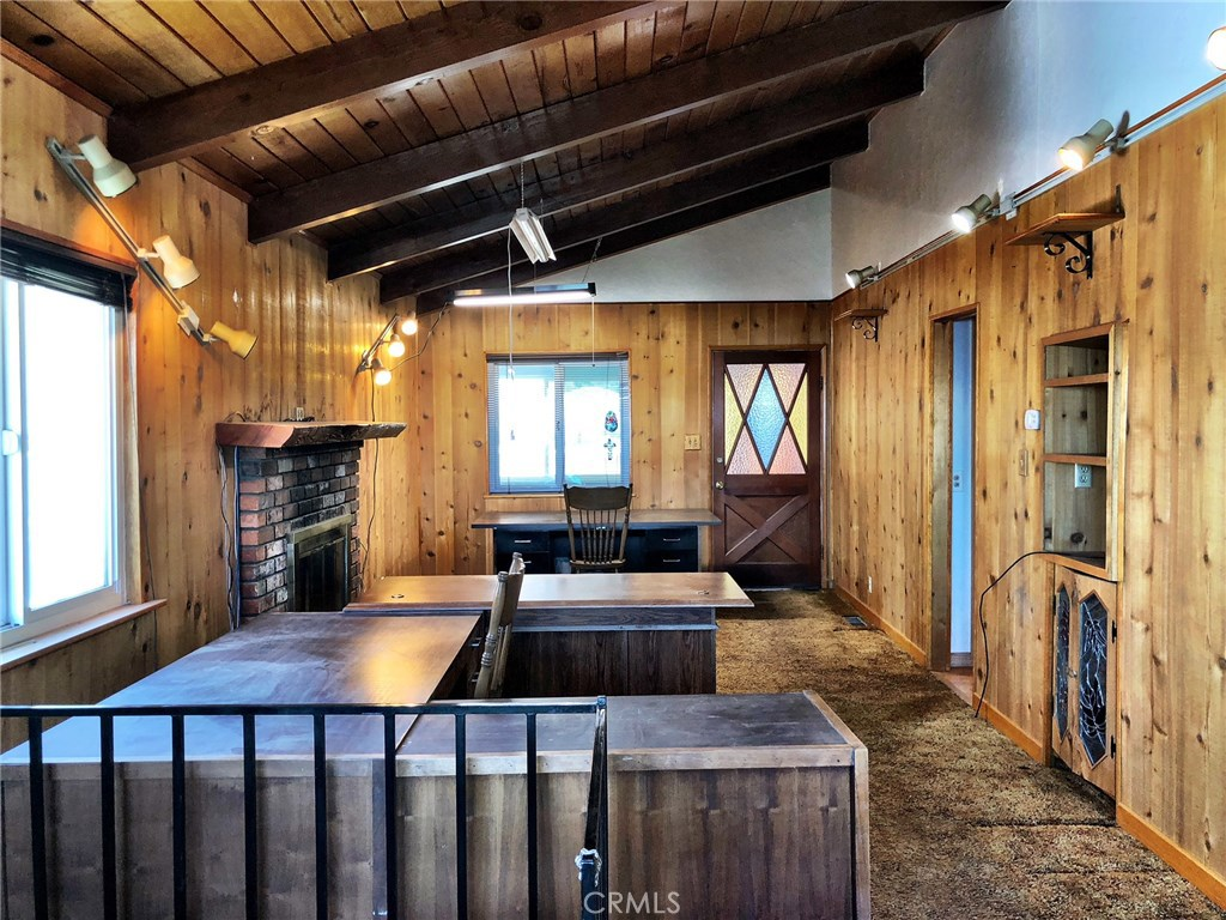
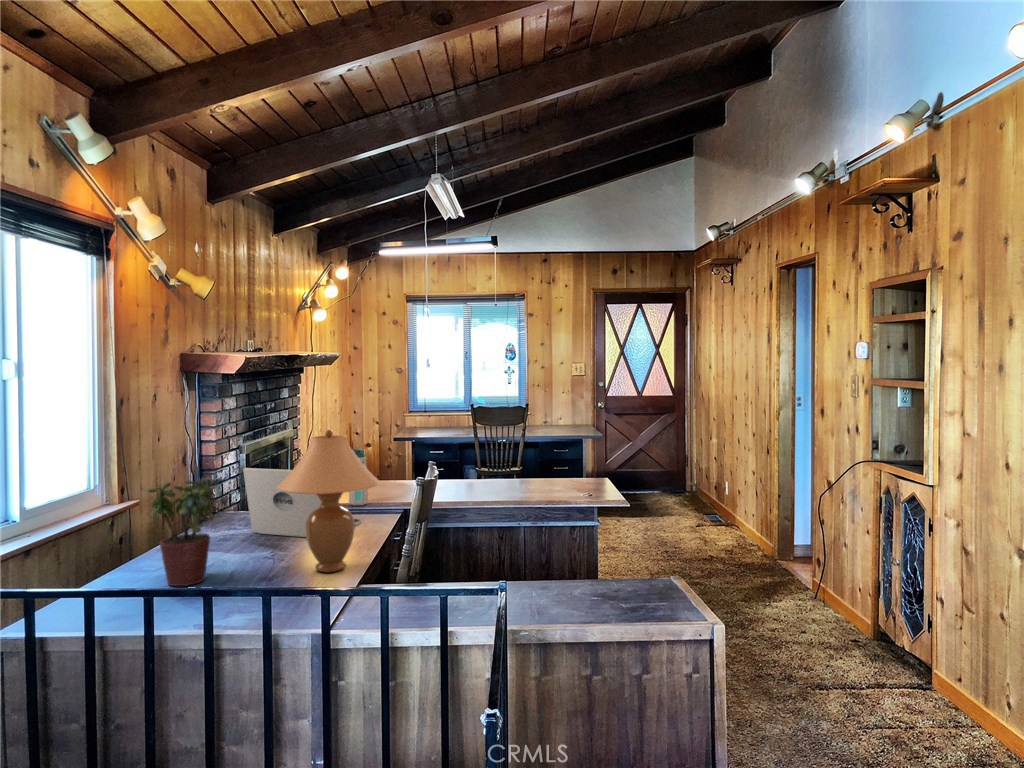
+ table lamp (329, 499)
+ water bottle (366, 467)
+ laptop (305, 496)
+ potted plant (183, 529)
